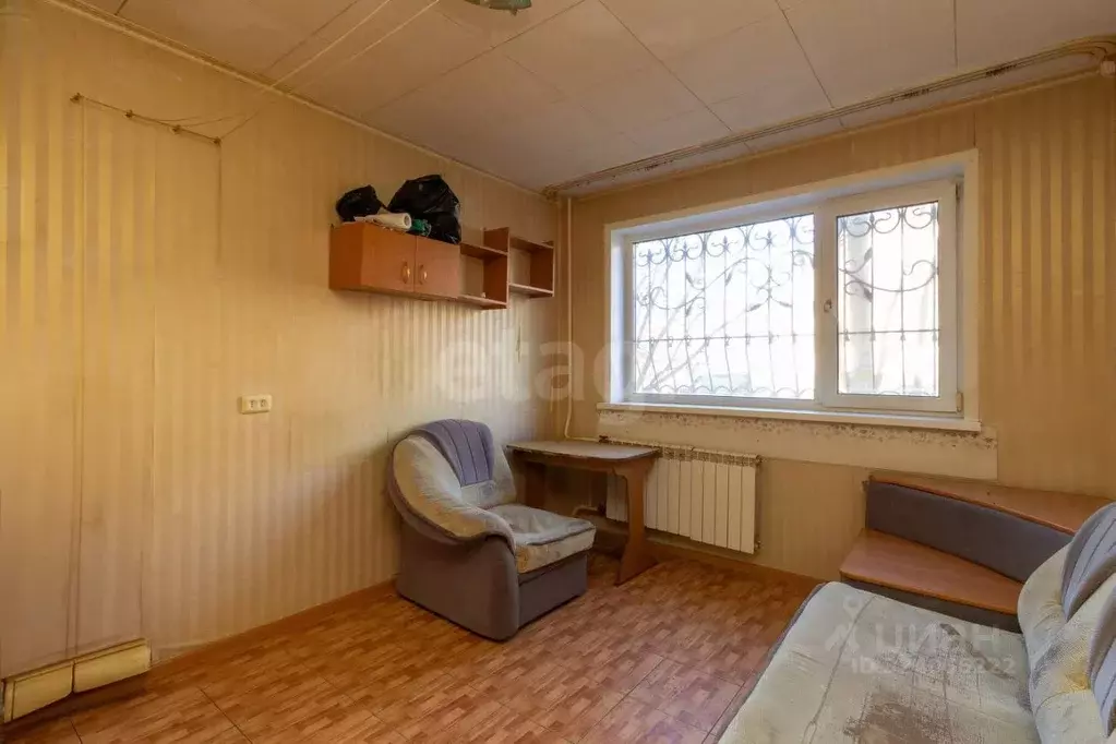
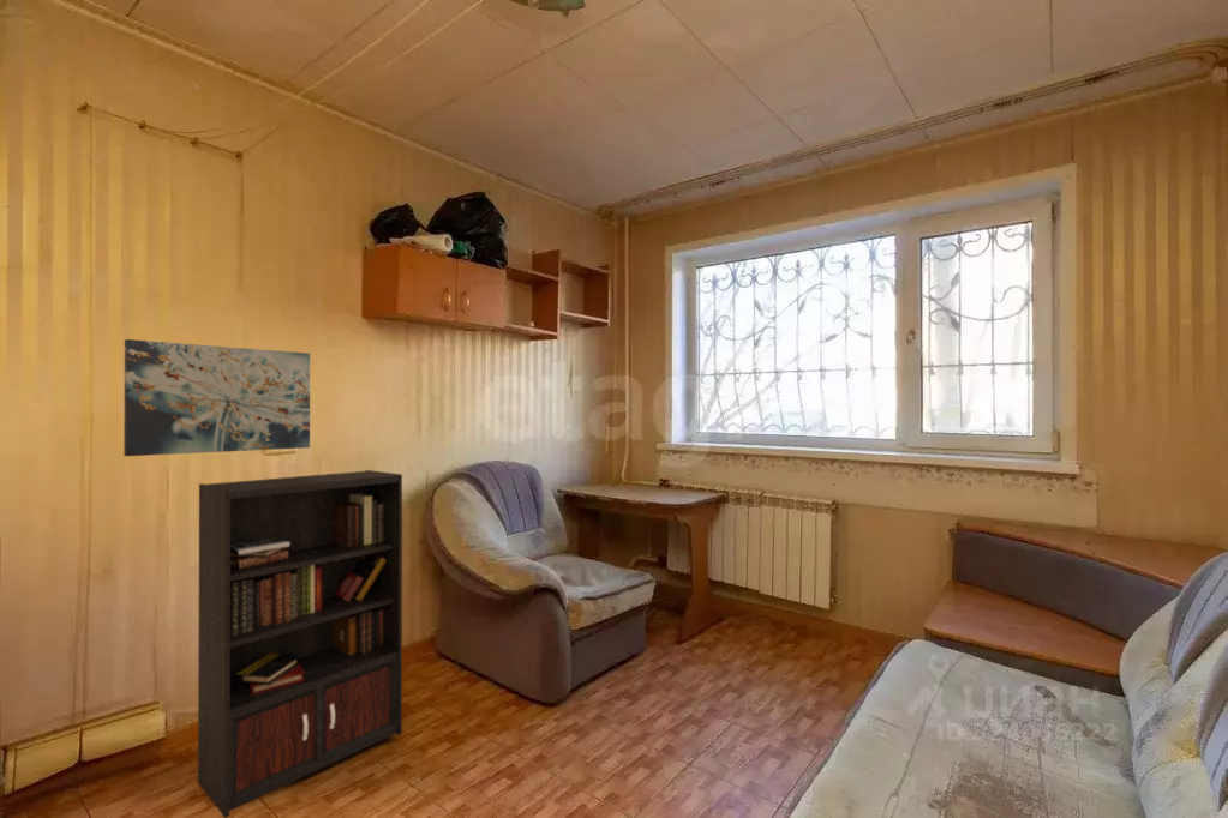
+ bookcase (319, 607)
+ wall art (226, 398)
